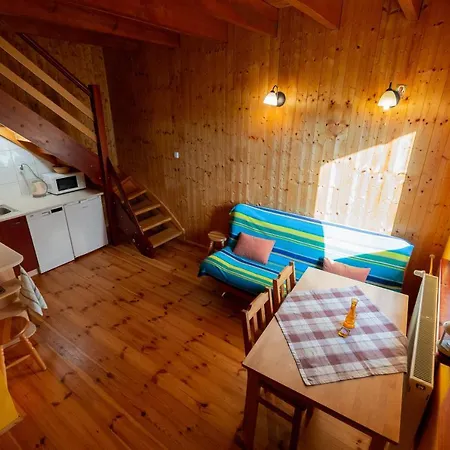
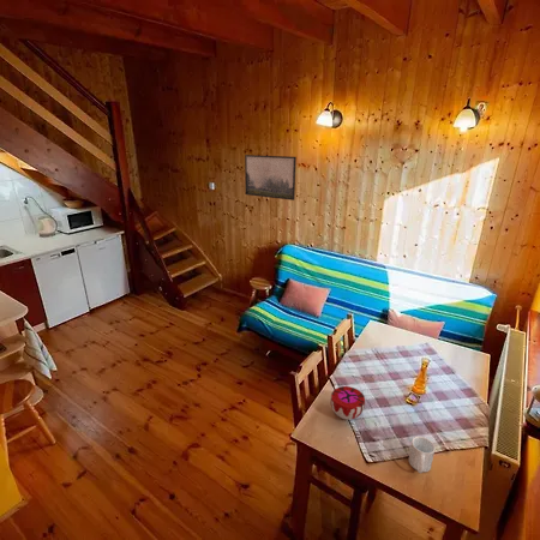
+ mug (421, 457)
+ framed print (269, 176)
+ decorative bowl (347, 404)
